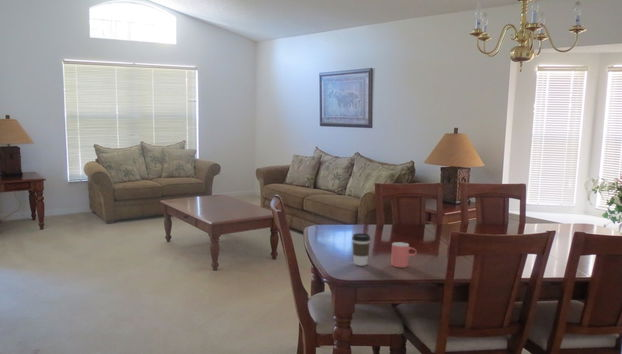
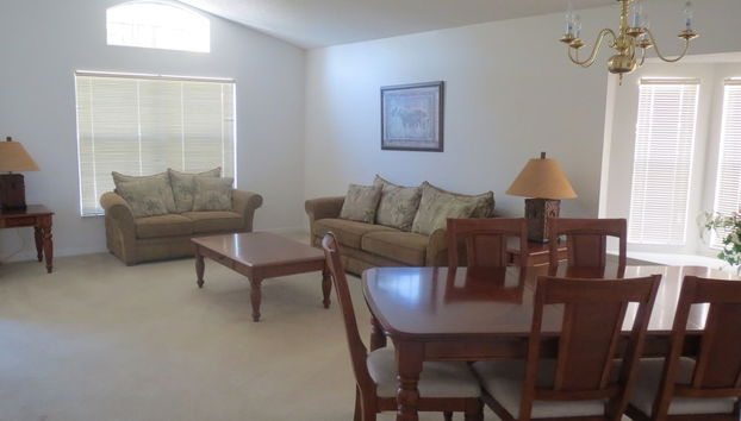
- coffee cup (360, 249)
- cup (403, 254)
